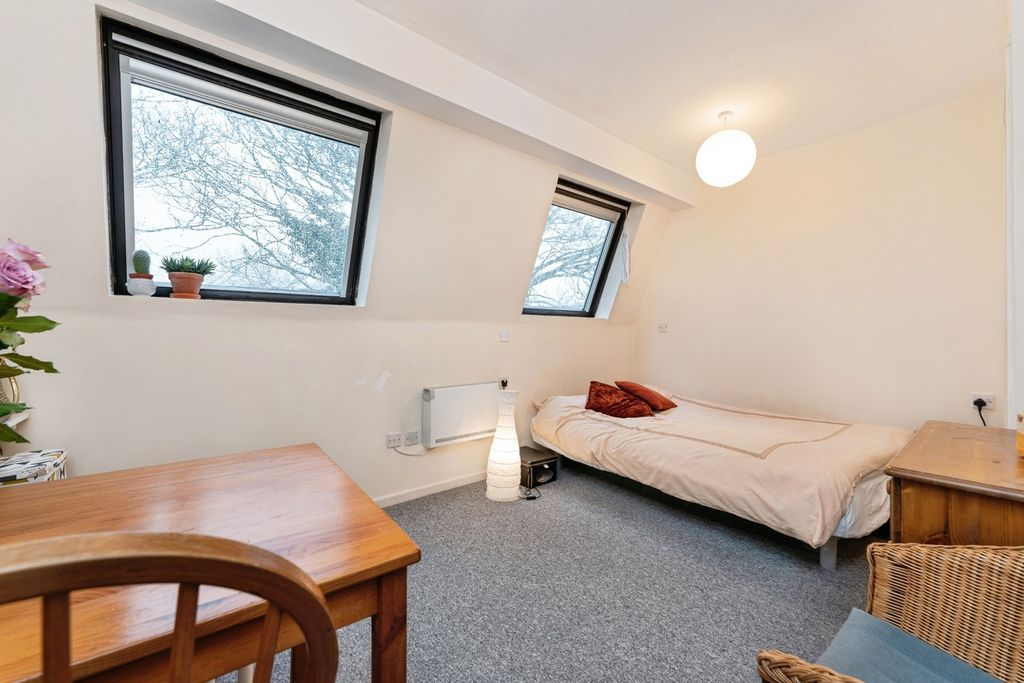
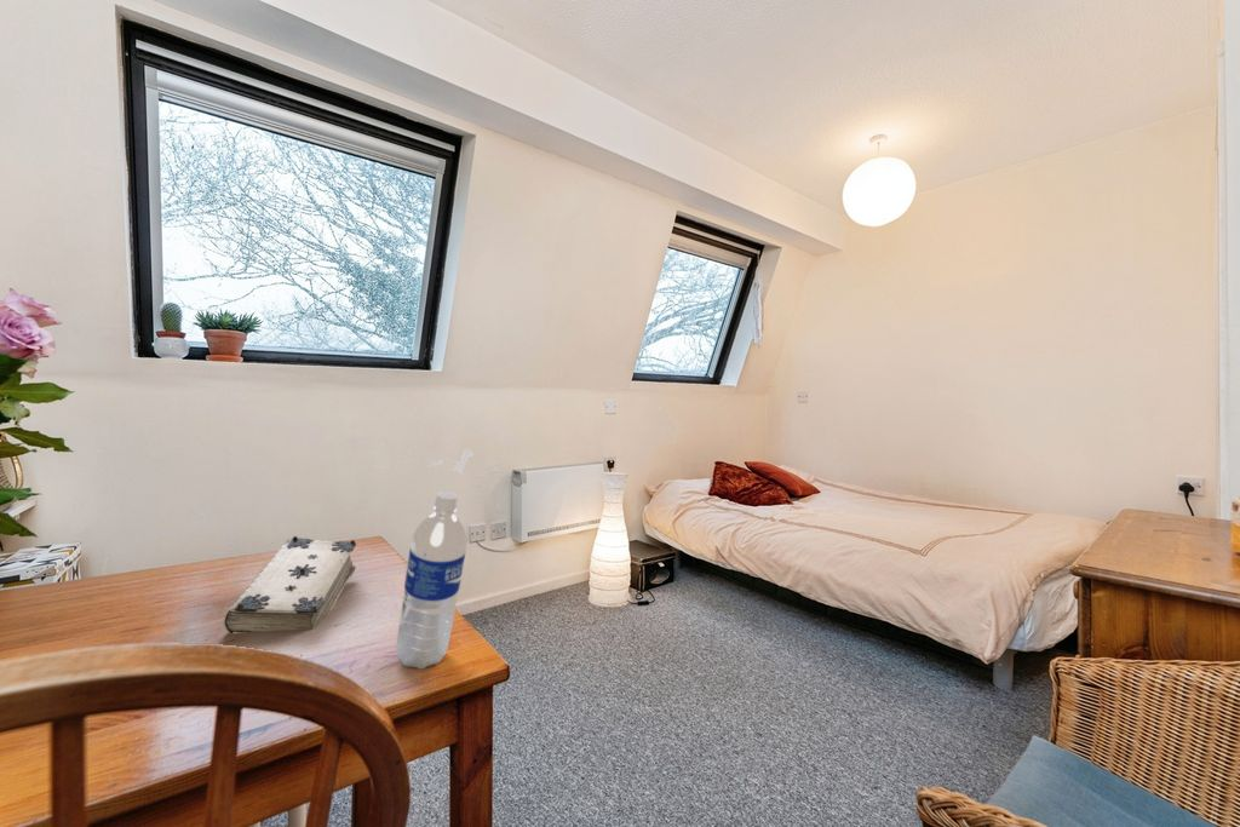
+ book (299, 582)
+ water bottle (434, 578)
